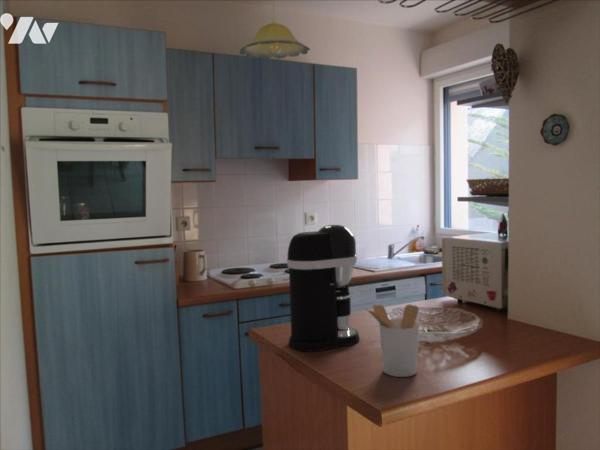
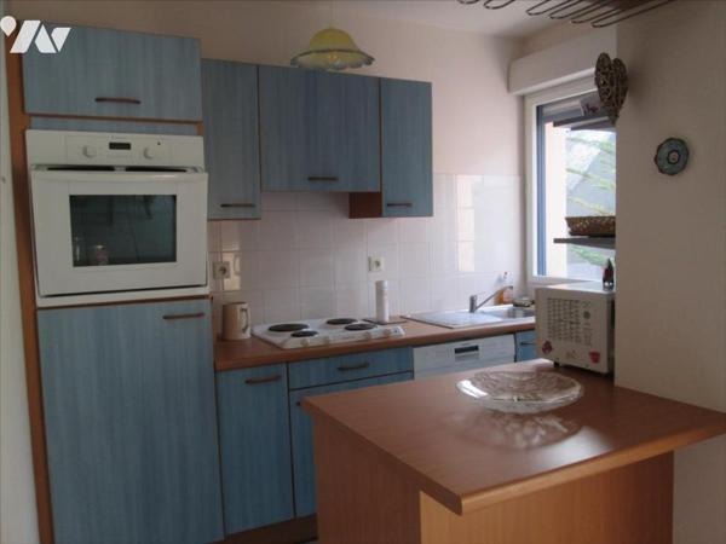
- utensil holder (390, 337)
- coffee maker (322, 284)
